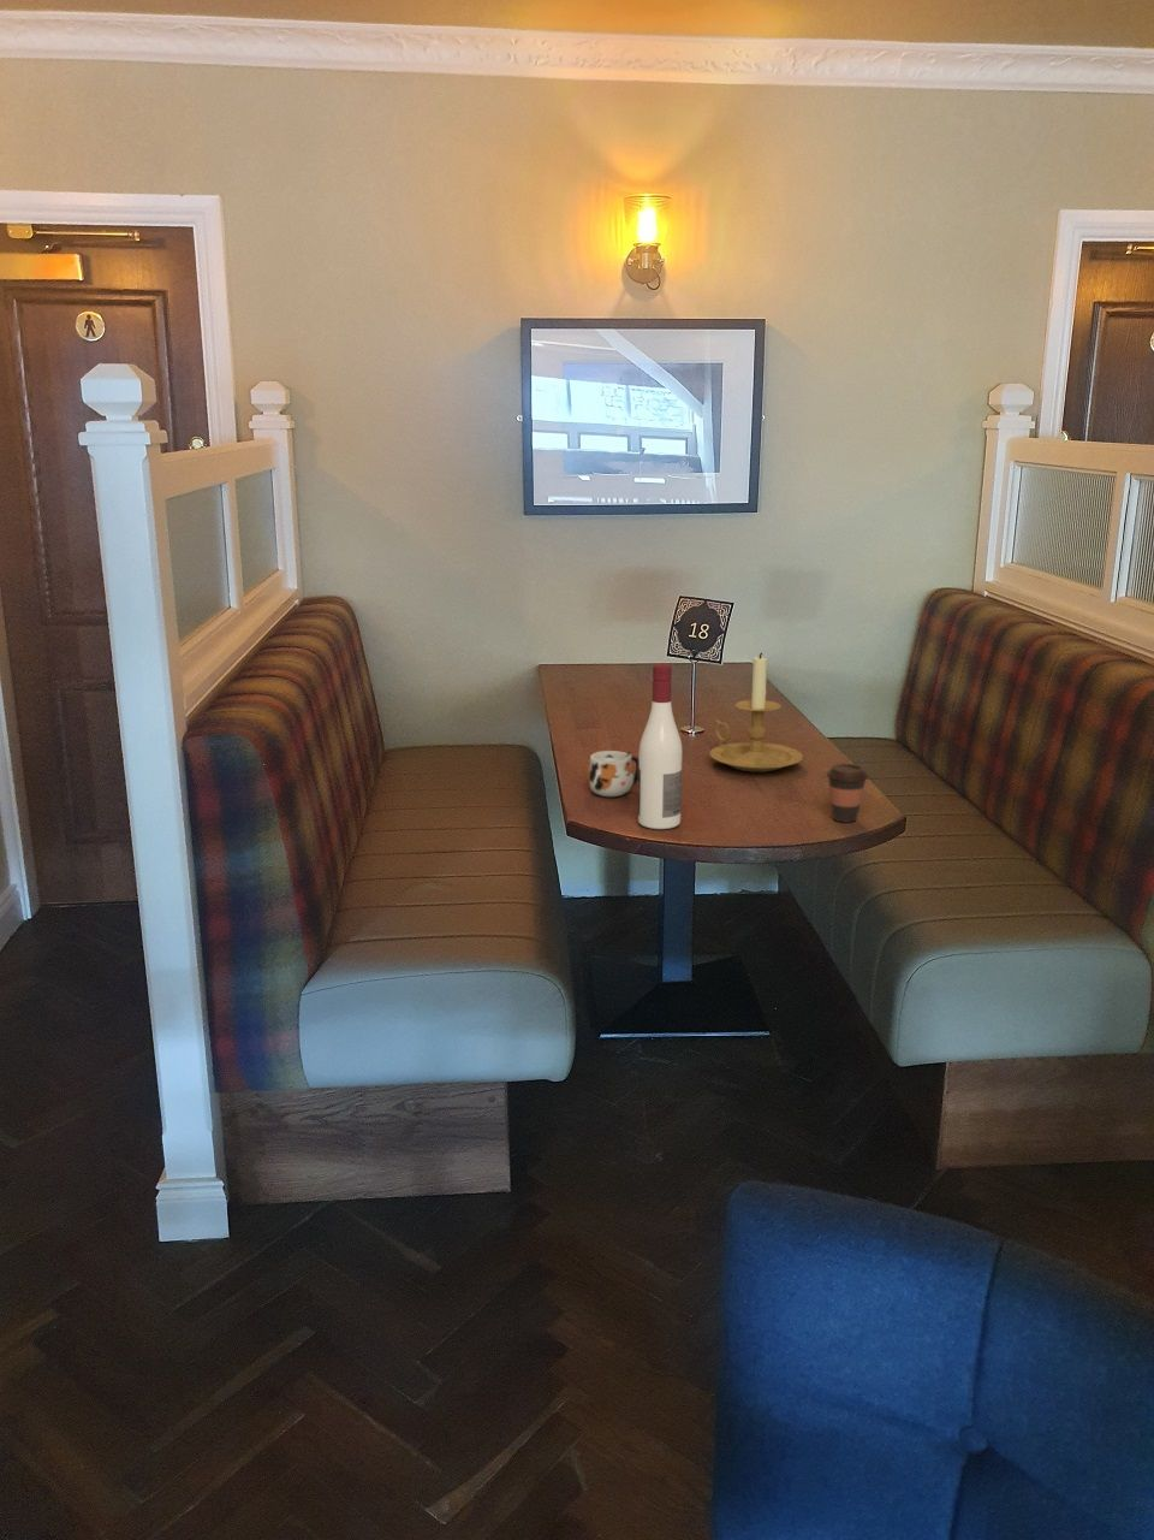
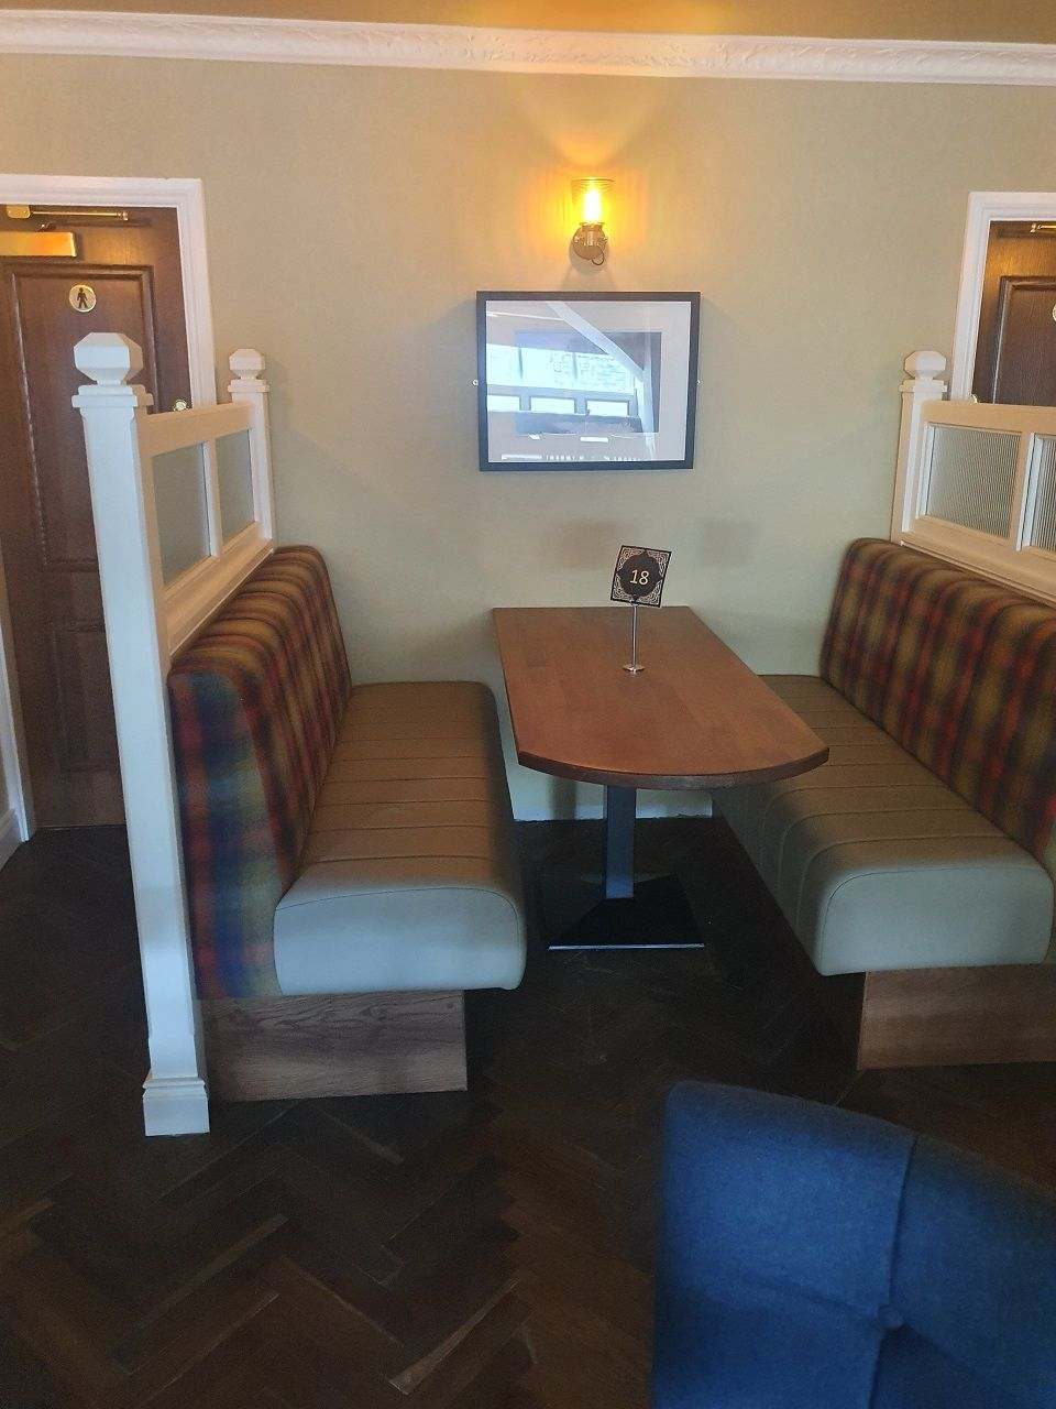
- candle holder (758, 709)
- alcohol (659, 745)
- mug (616, 770)
- coffee cup (845, 793)
